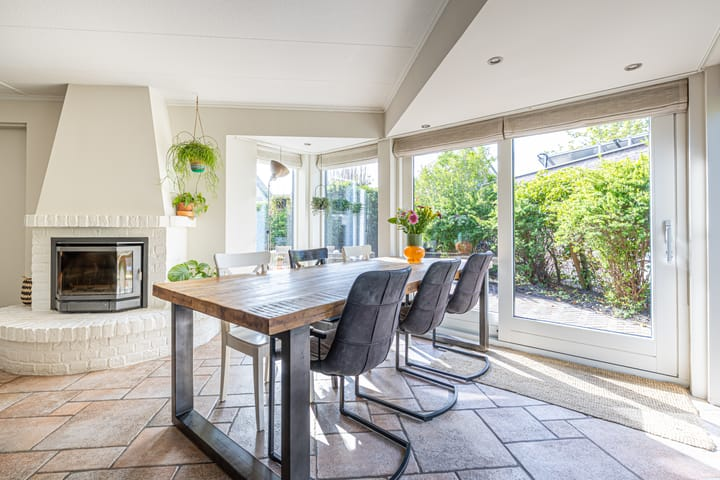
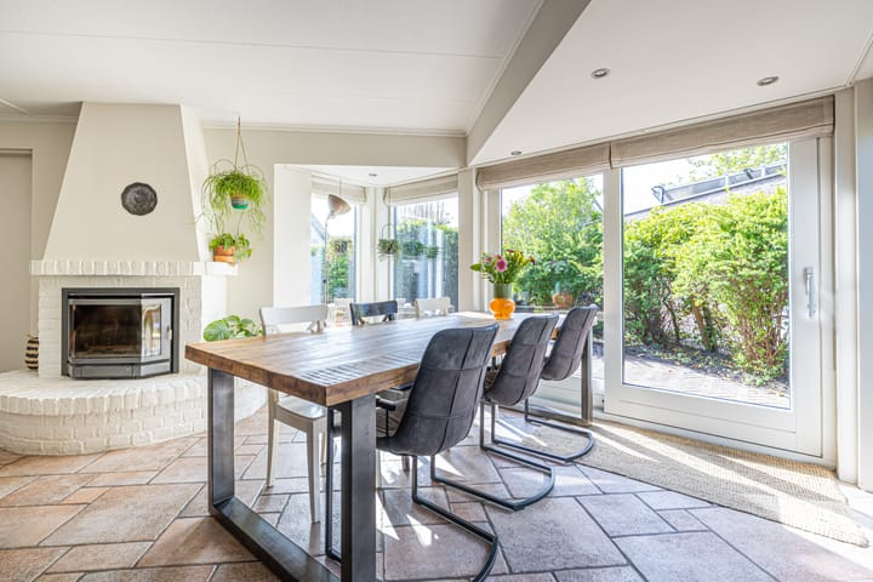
+ decorative plate (139, 199)
